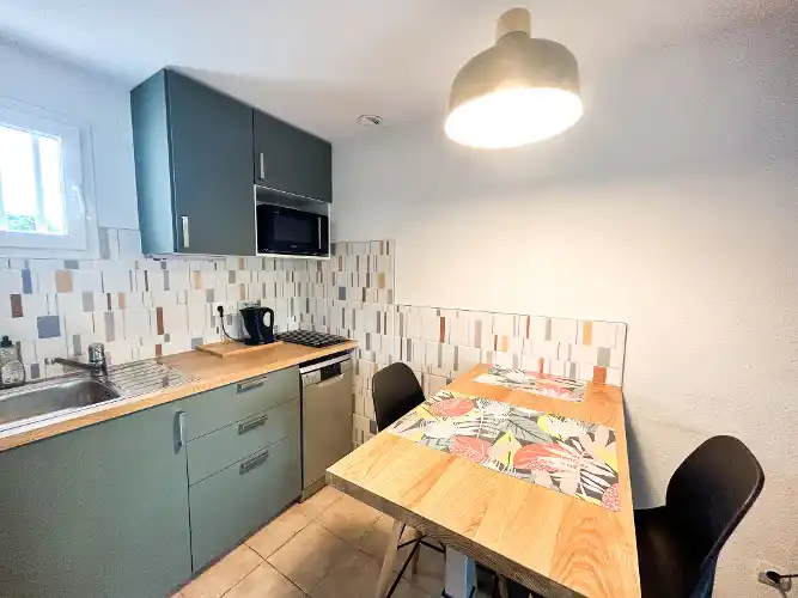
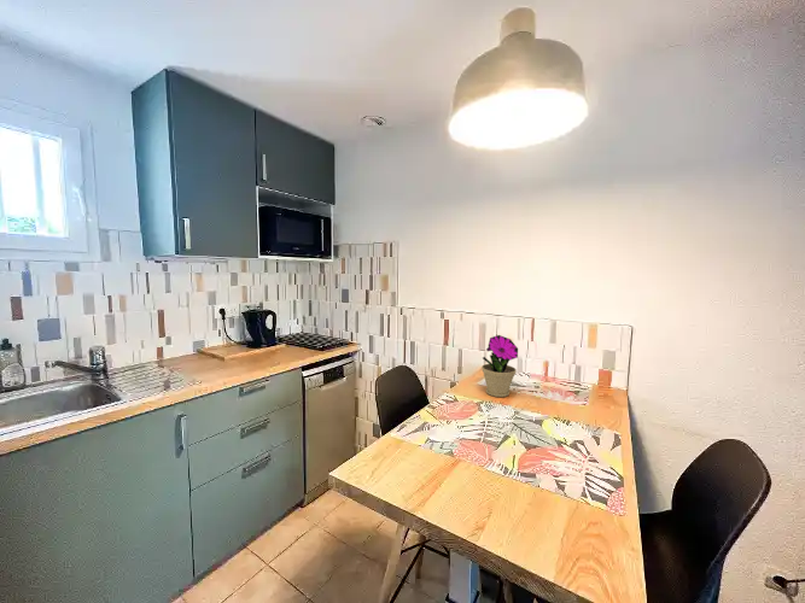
+ flower pot (498, 364)
